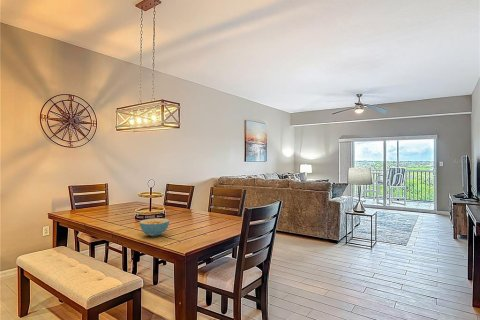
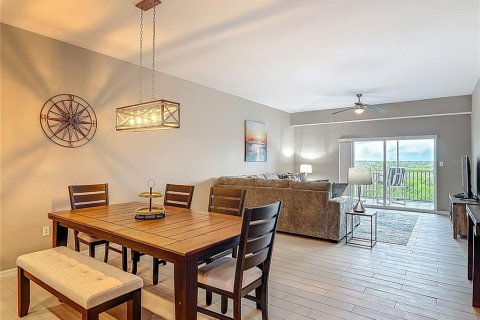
- cereal bowl (154, 228)
